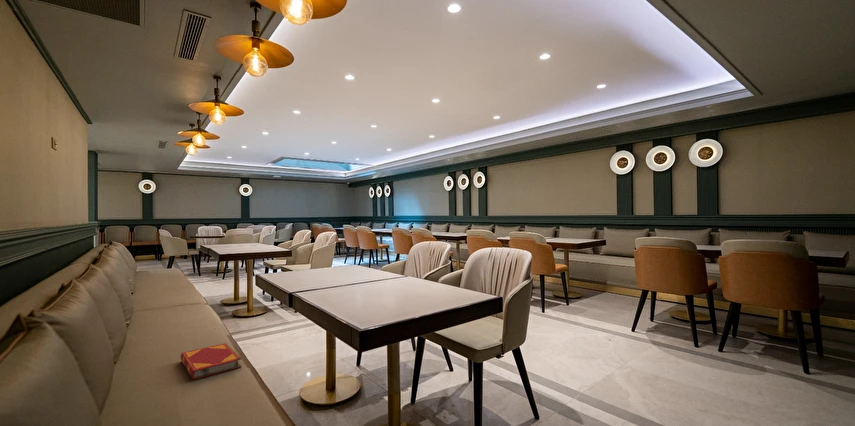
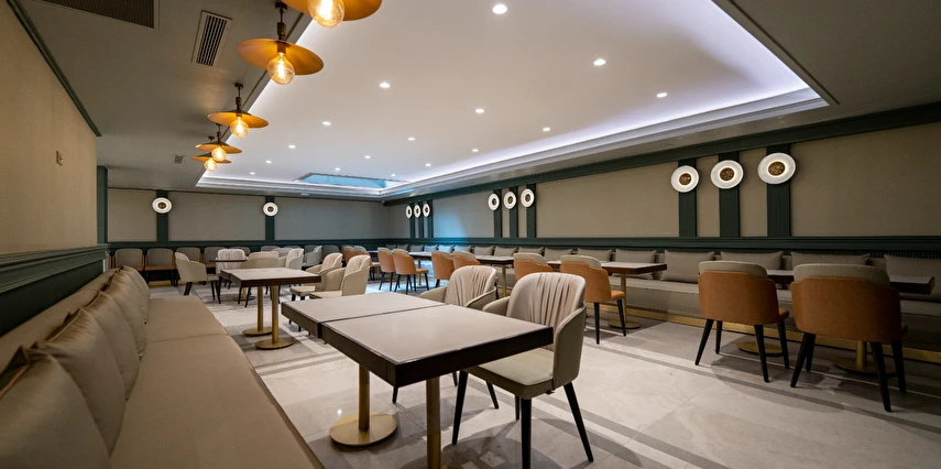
- hardback book (210, 359)
